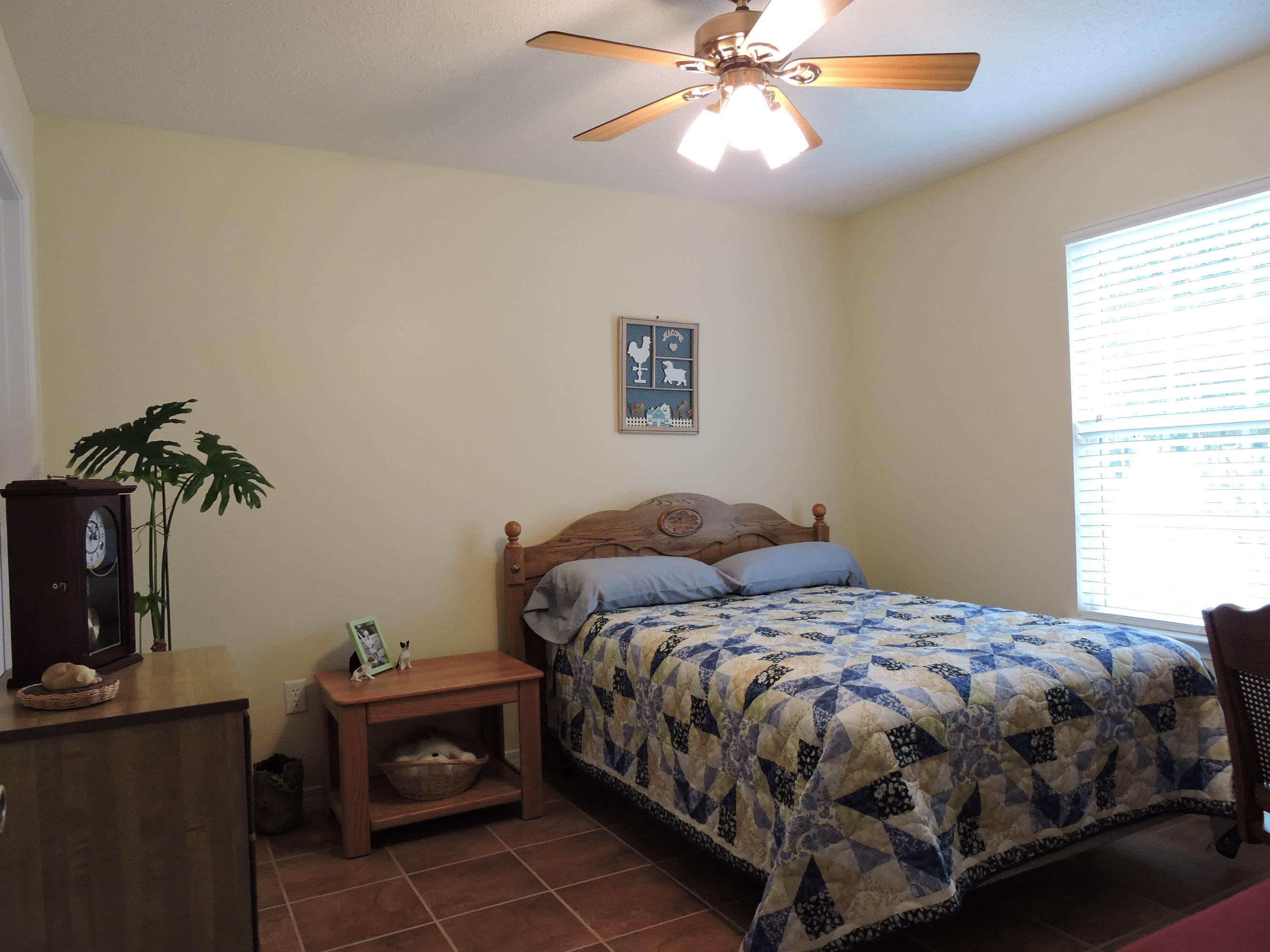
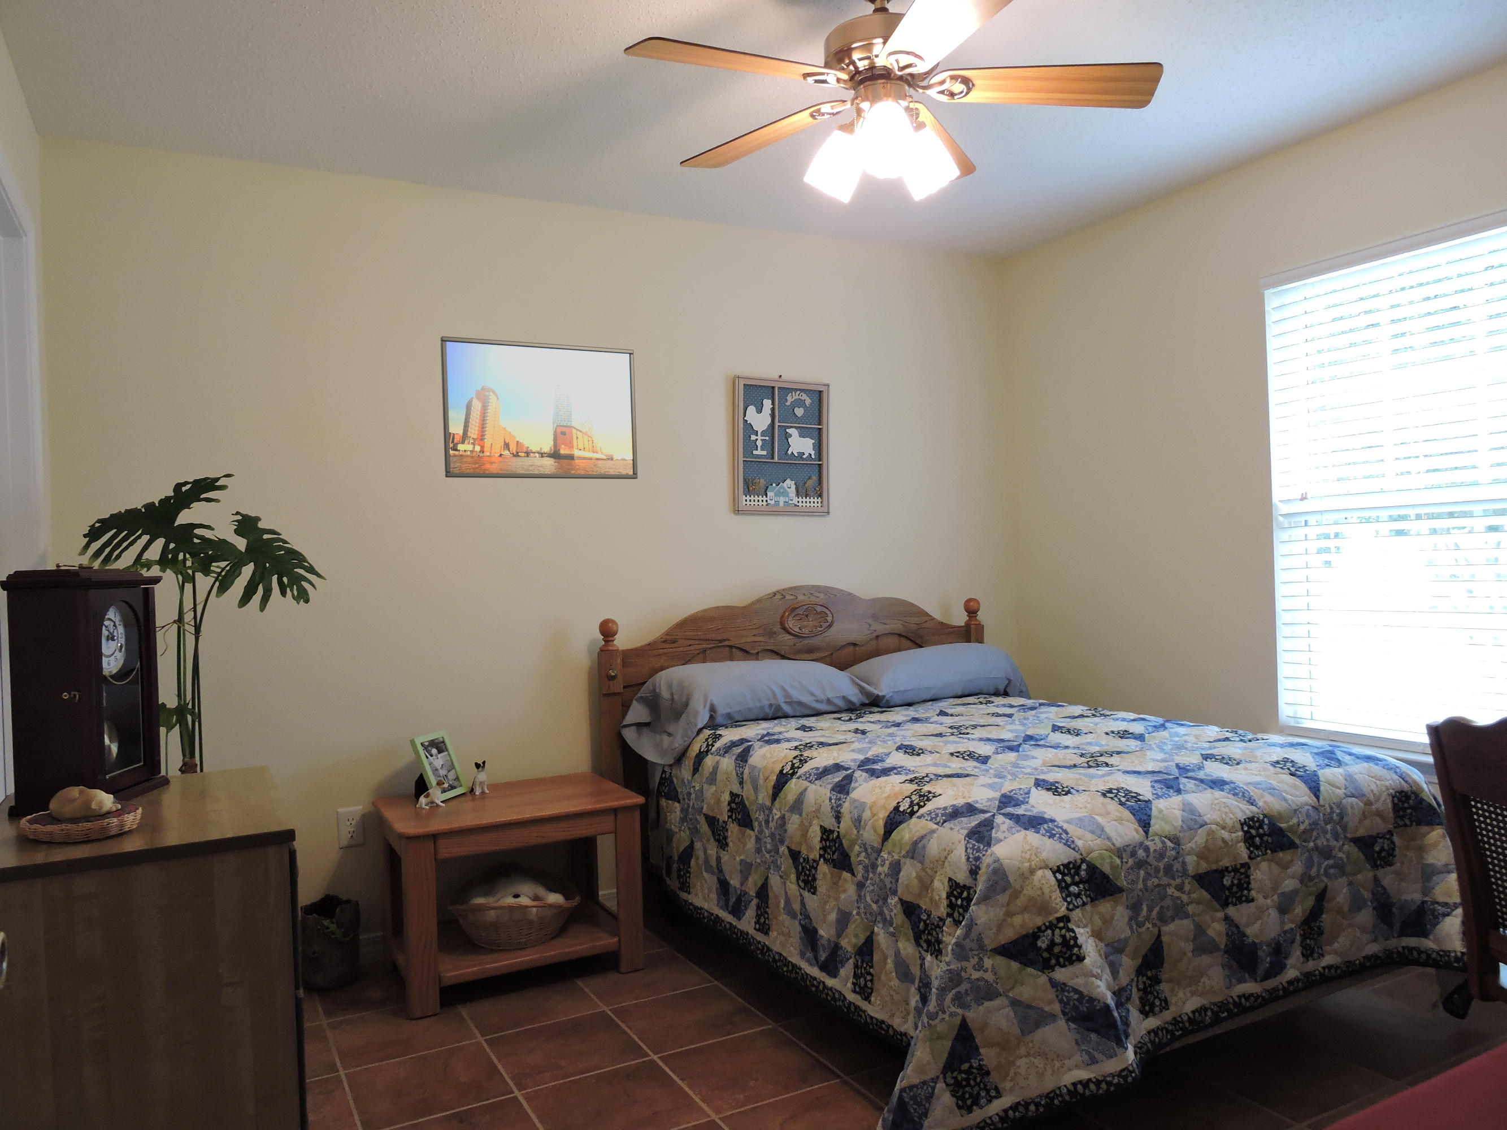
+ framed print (543, 411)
